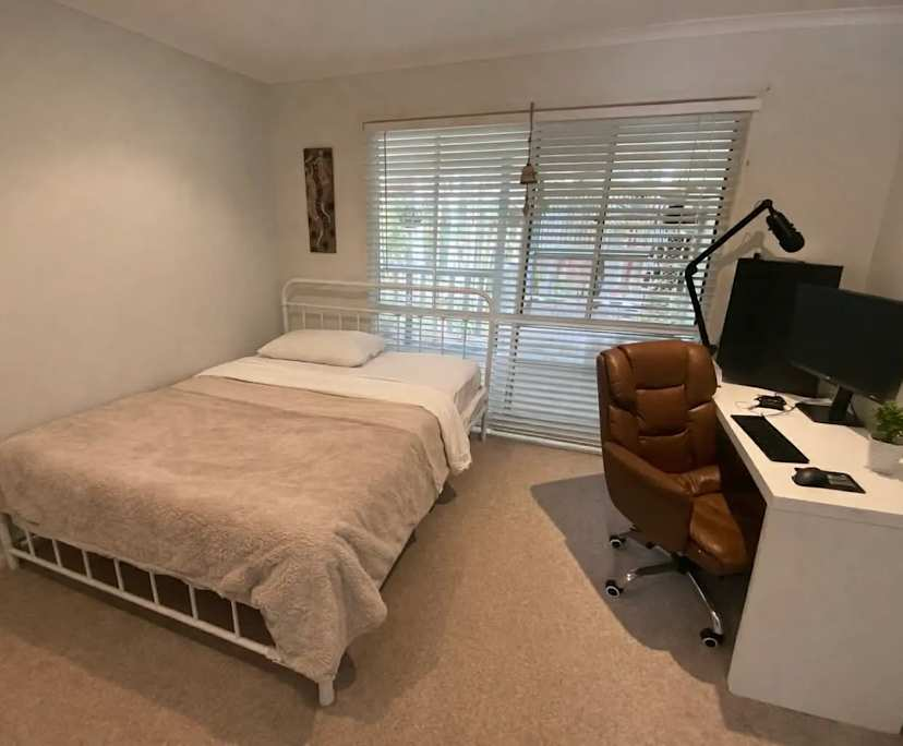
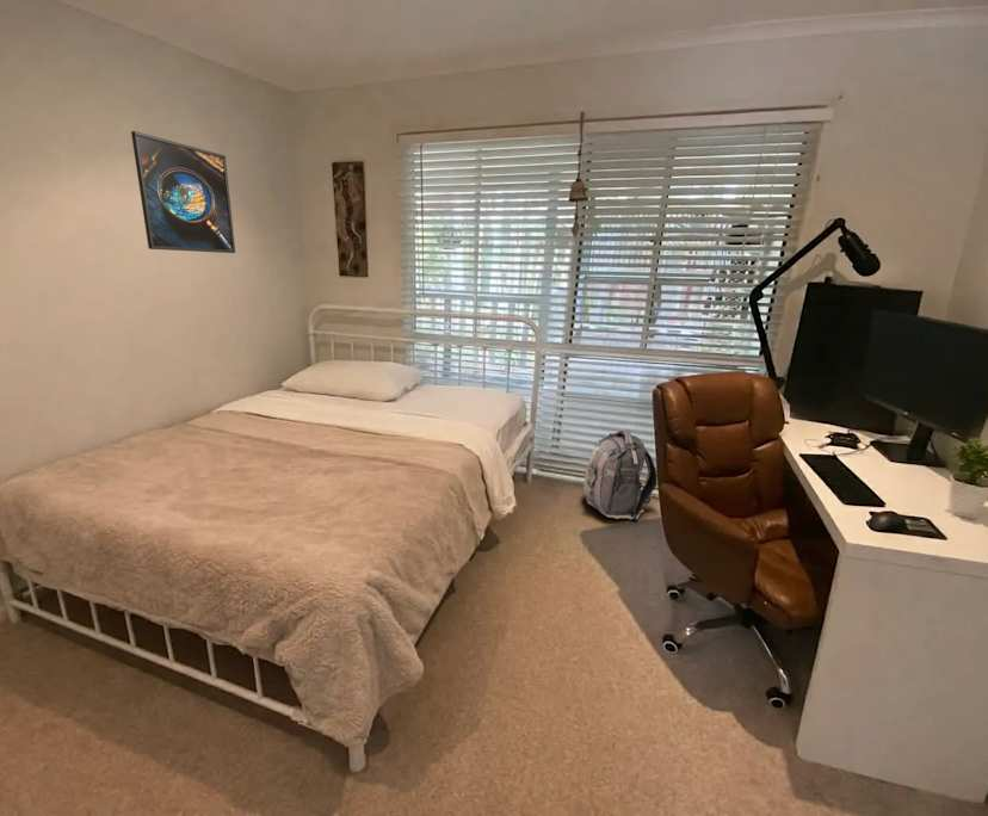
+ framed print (189, 199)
+ backpack (619, 469)
